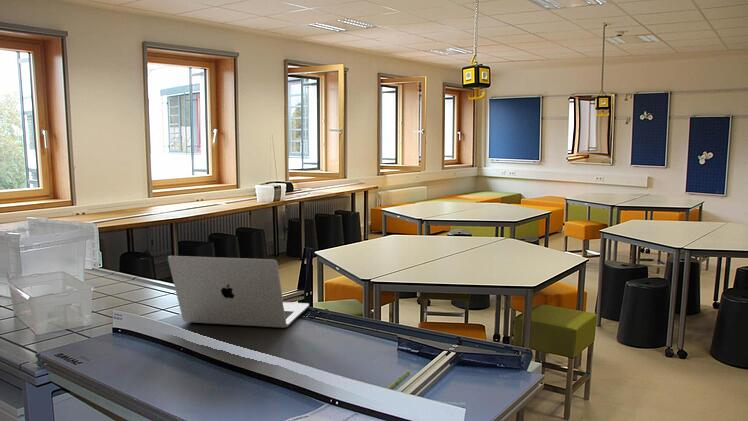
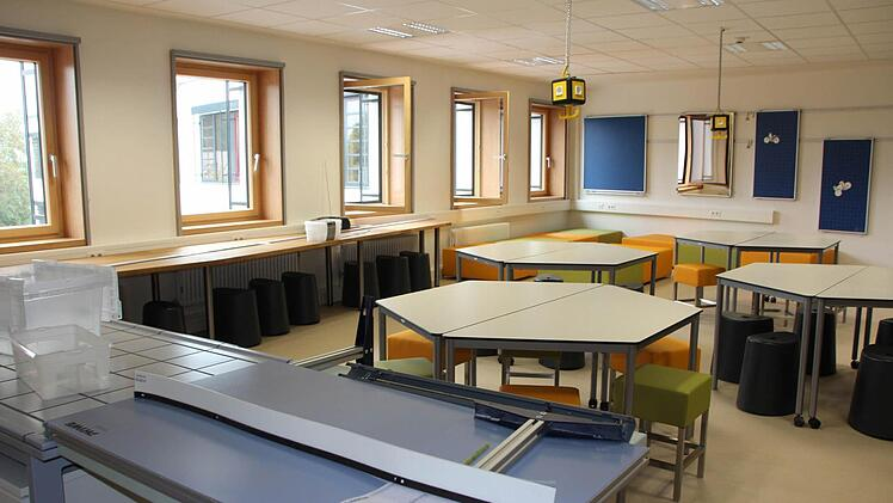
- laptop (243, 283)
